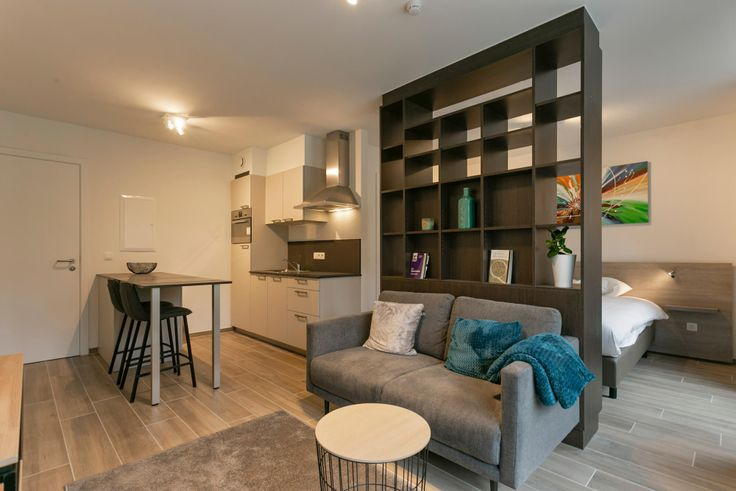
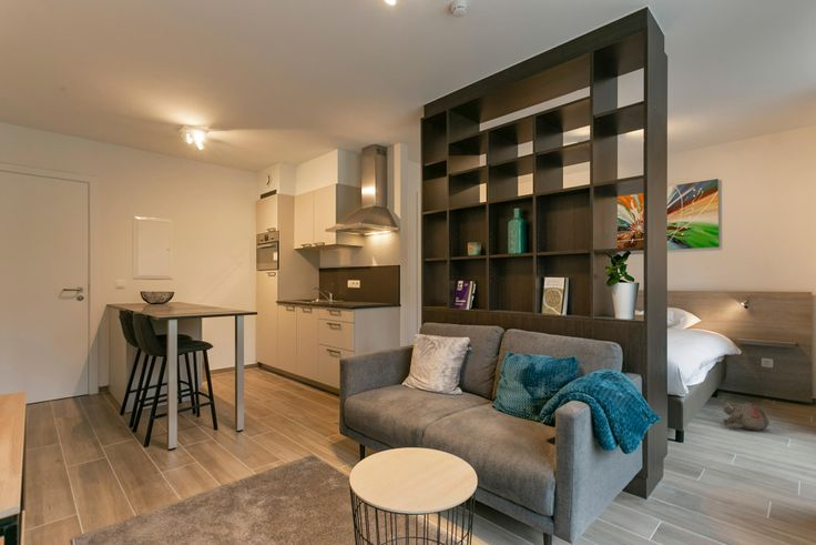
+ plush toy (745, 416)
